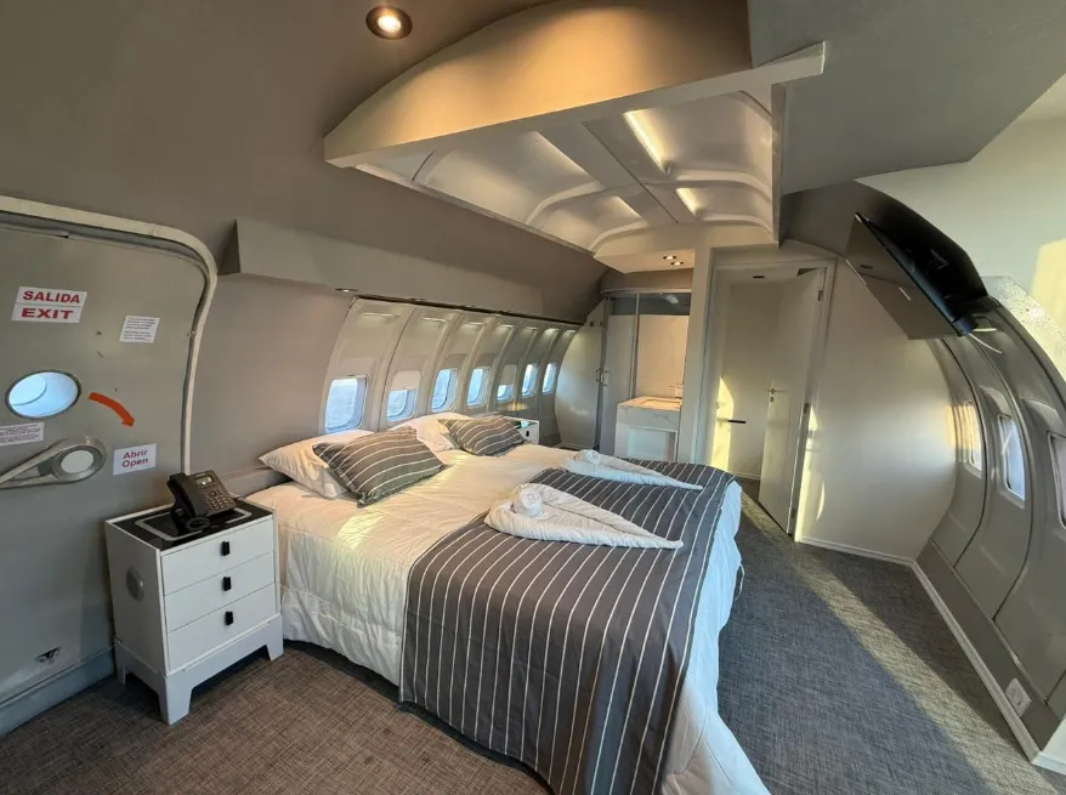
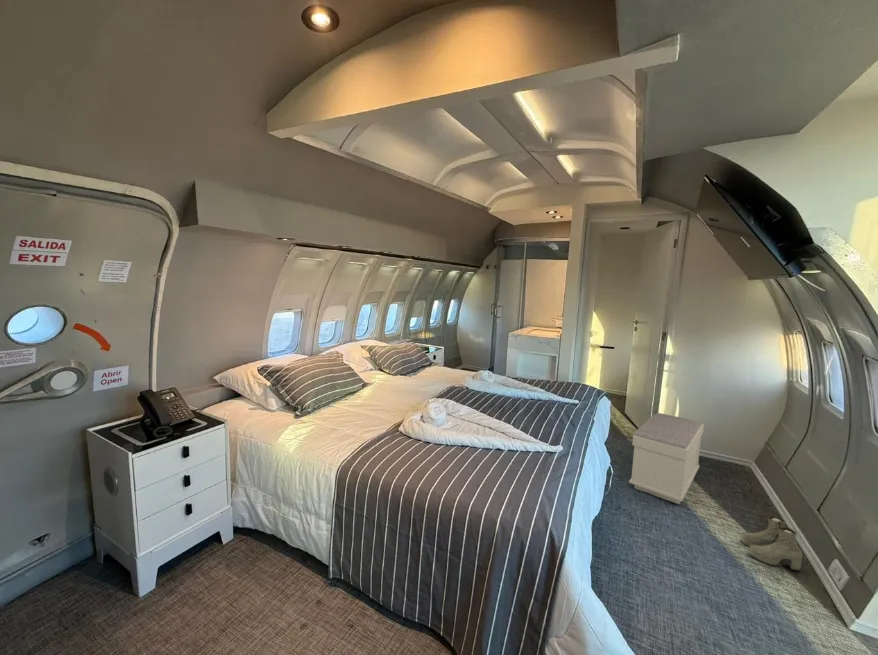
+ boots (771, 538)
+ bench (667, 453)
